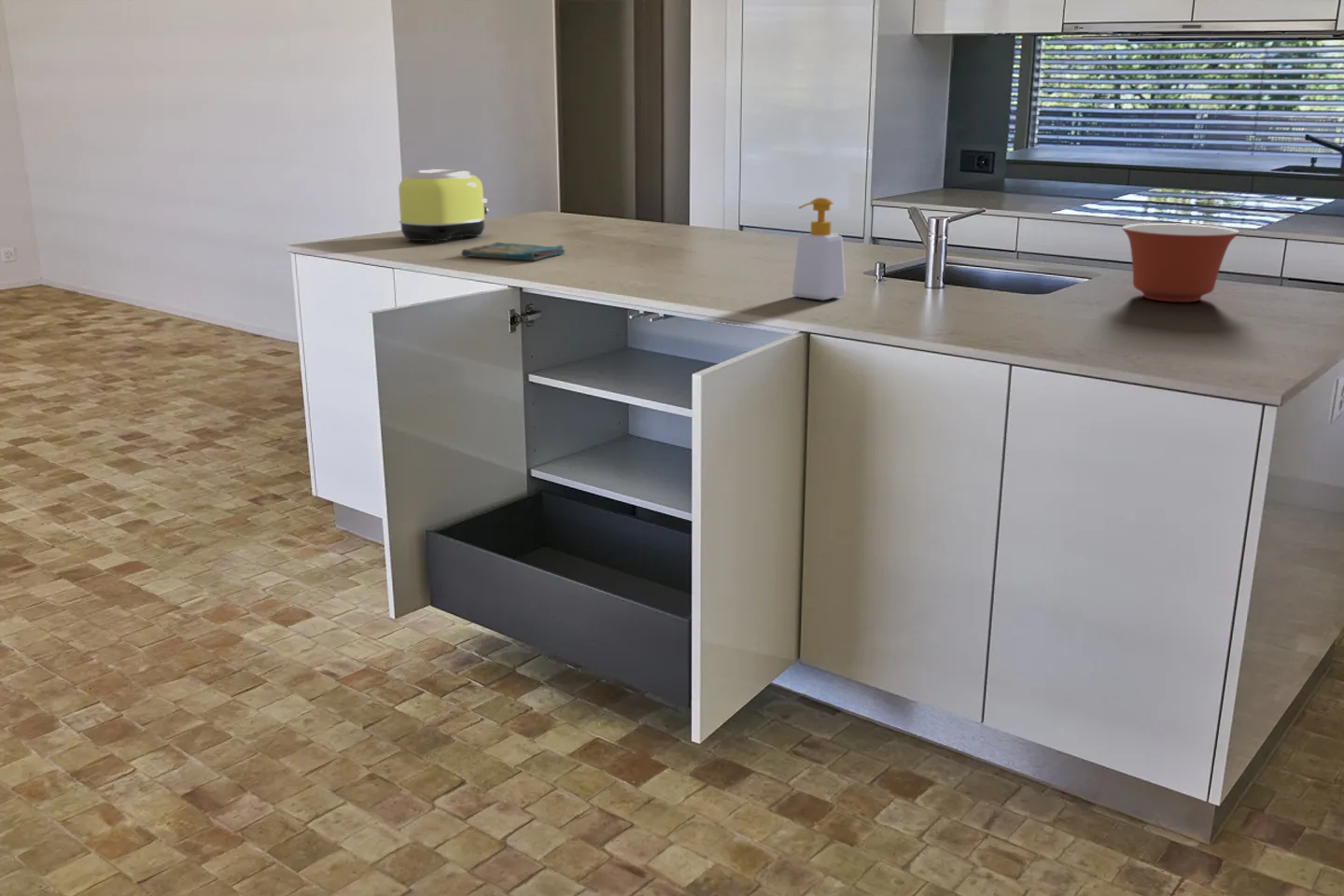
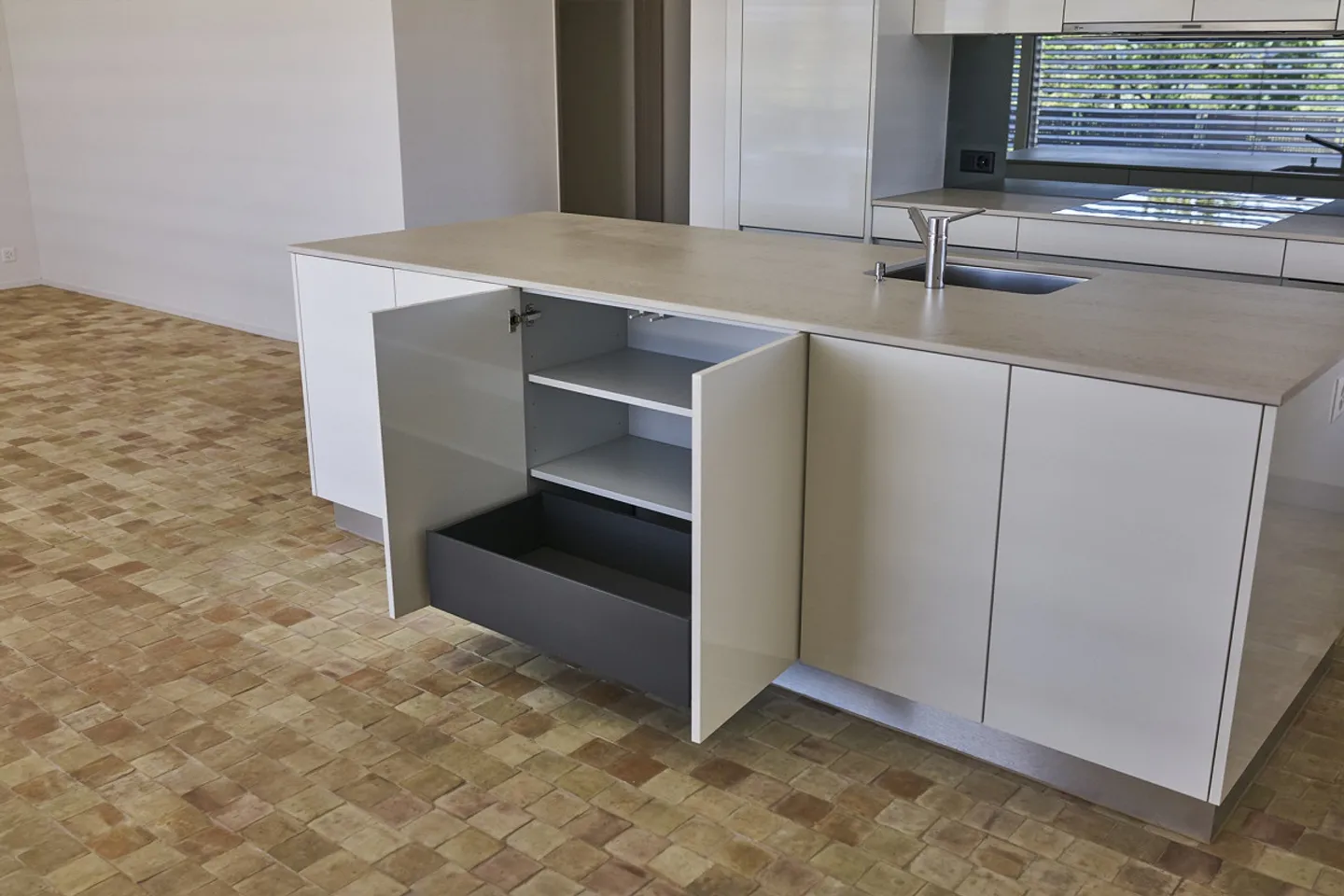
- mixing bowl (1175, 263)
- soap bottle (815, 248)
- dish towel (513, 250)
- toaster (444, 203)
